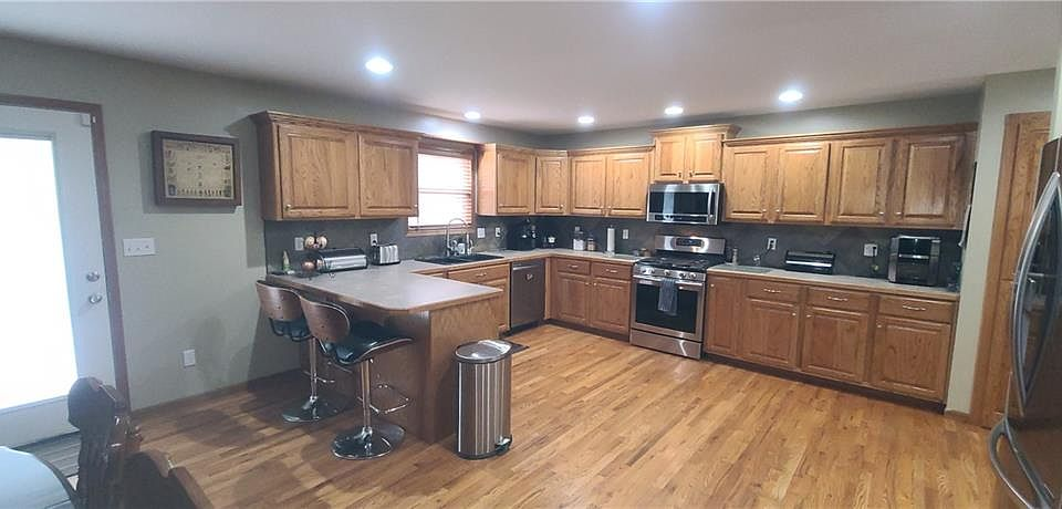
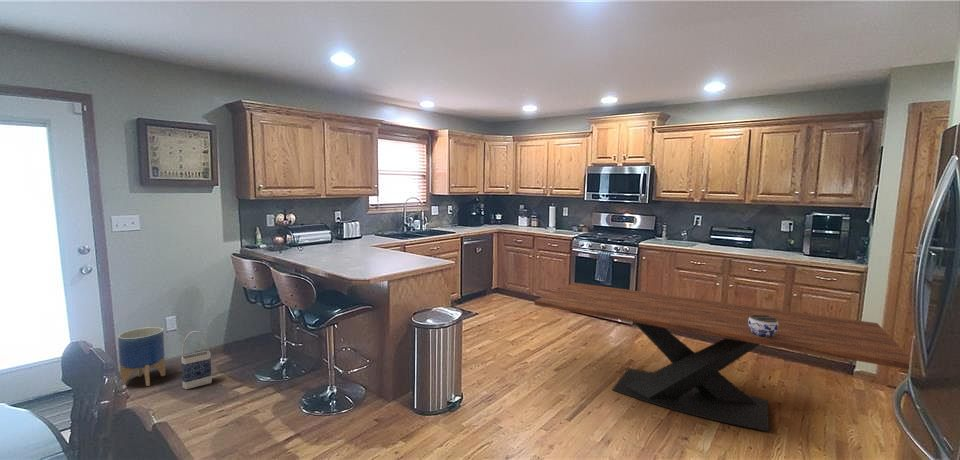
+ dining table (690, 353)
+ bag (196, 357)
+ planter (142, 356)
+ jar (763, 325)
